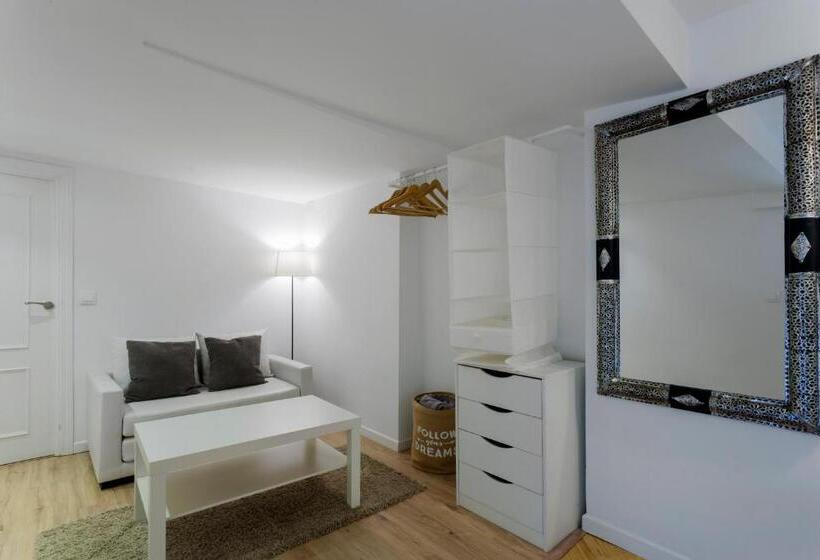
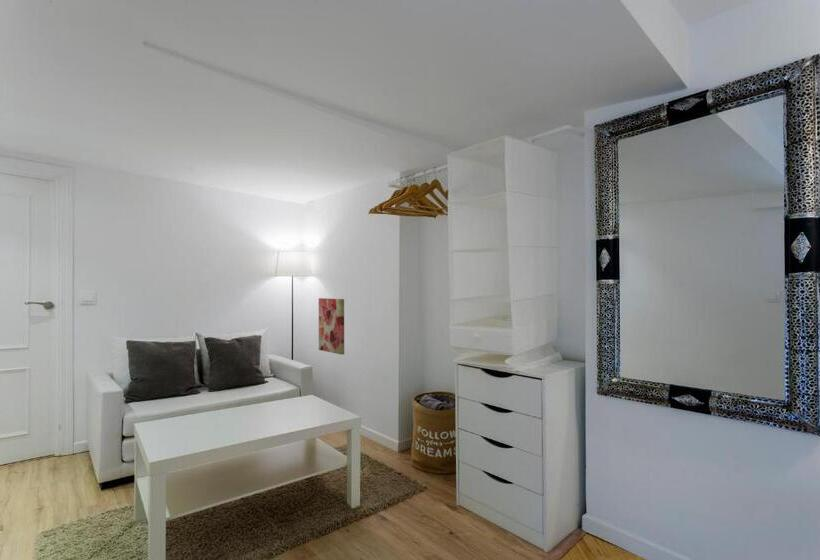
+ wall art (331, 325)
